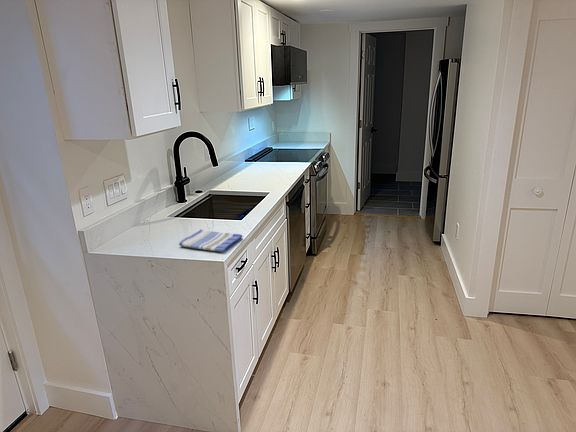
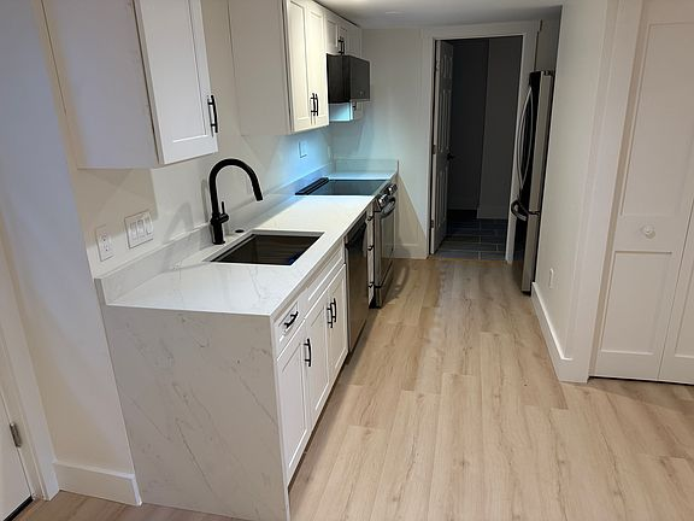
- dish towel (211, 240)
